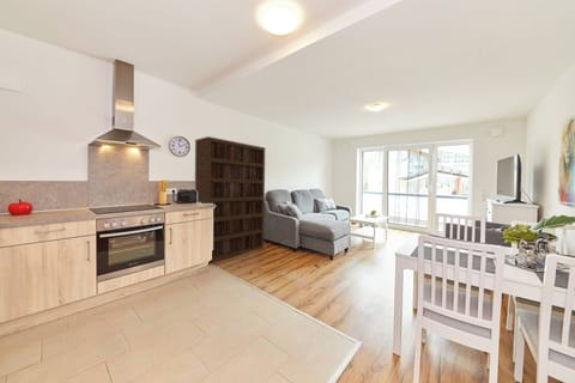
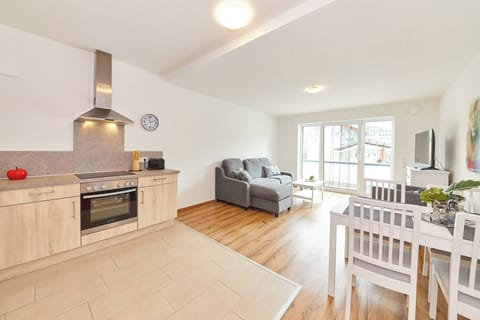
- bookcase (231, 197)
